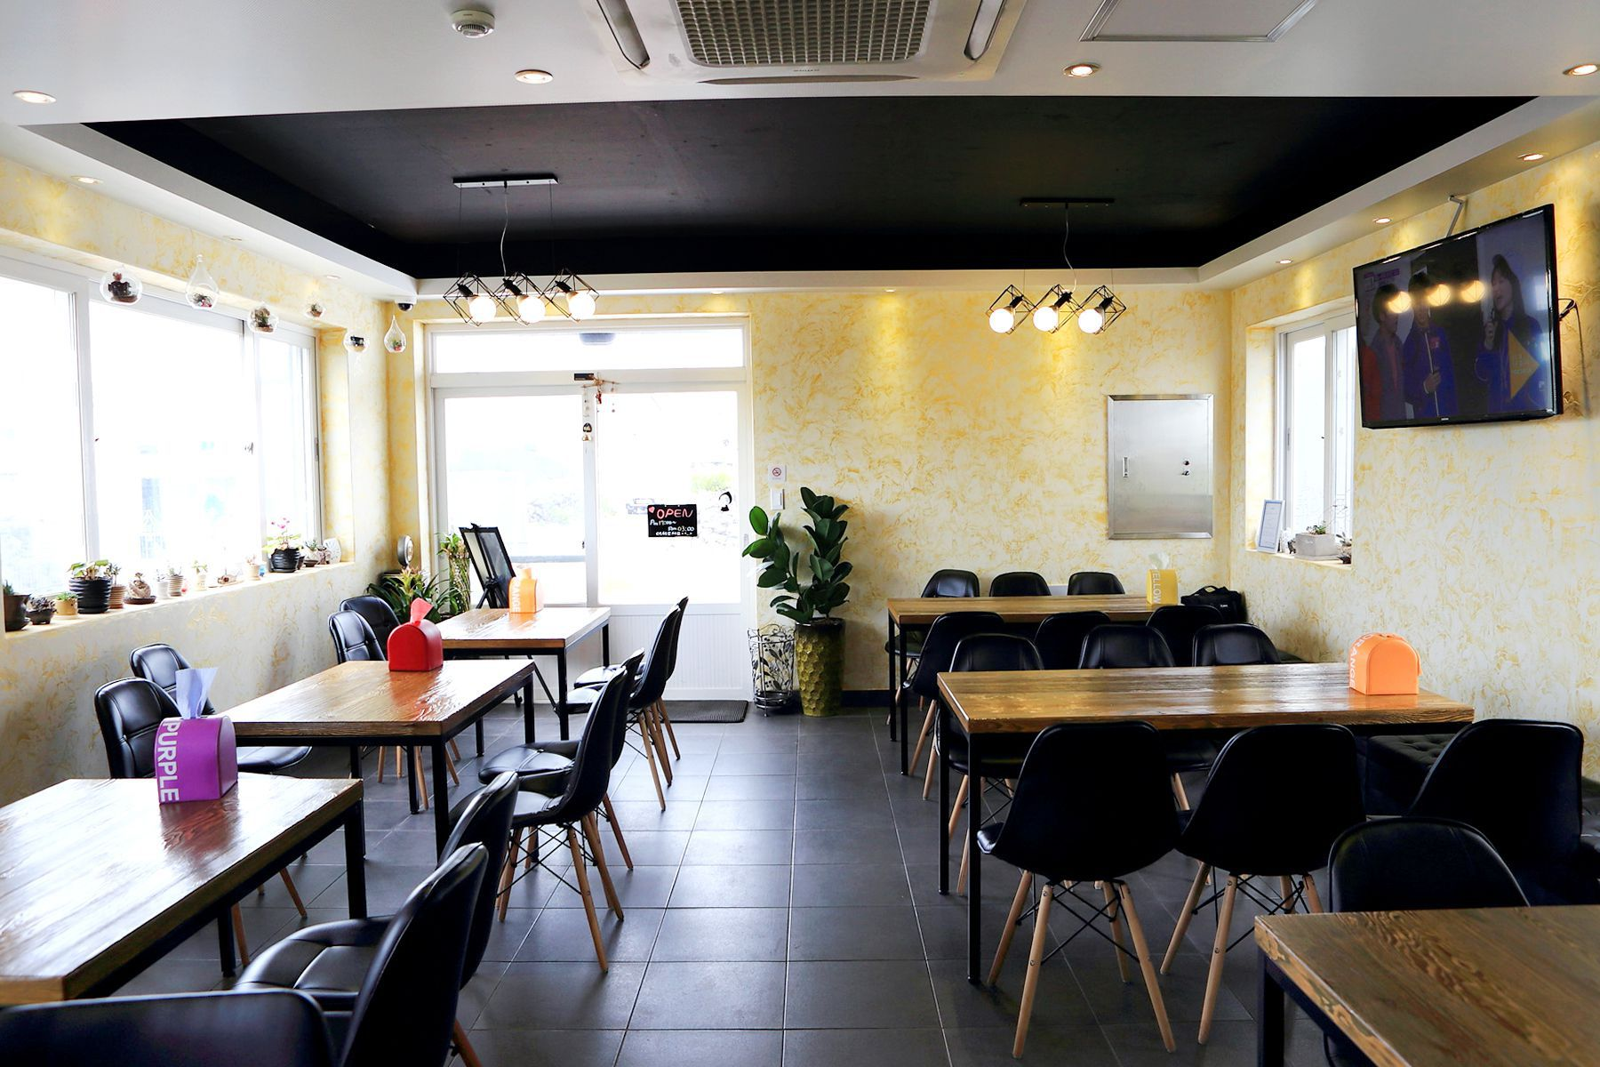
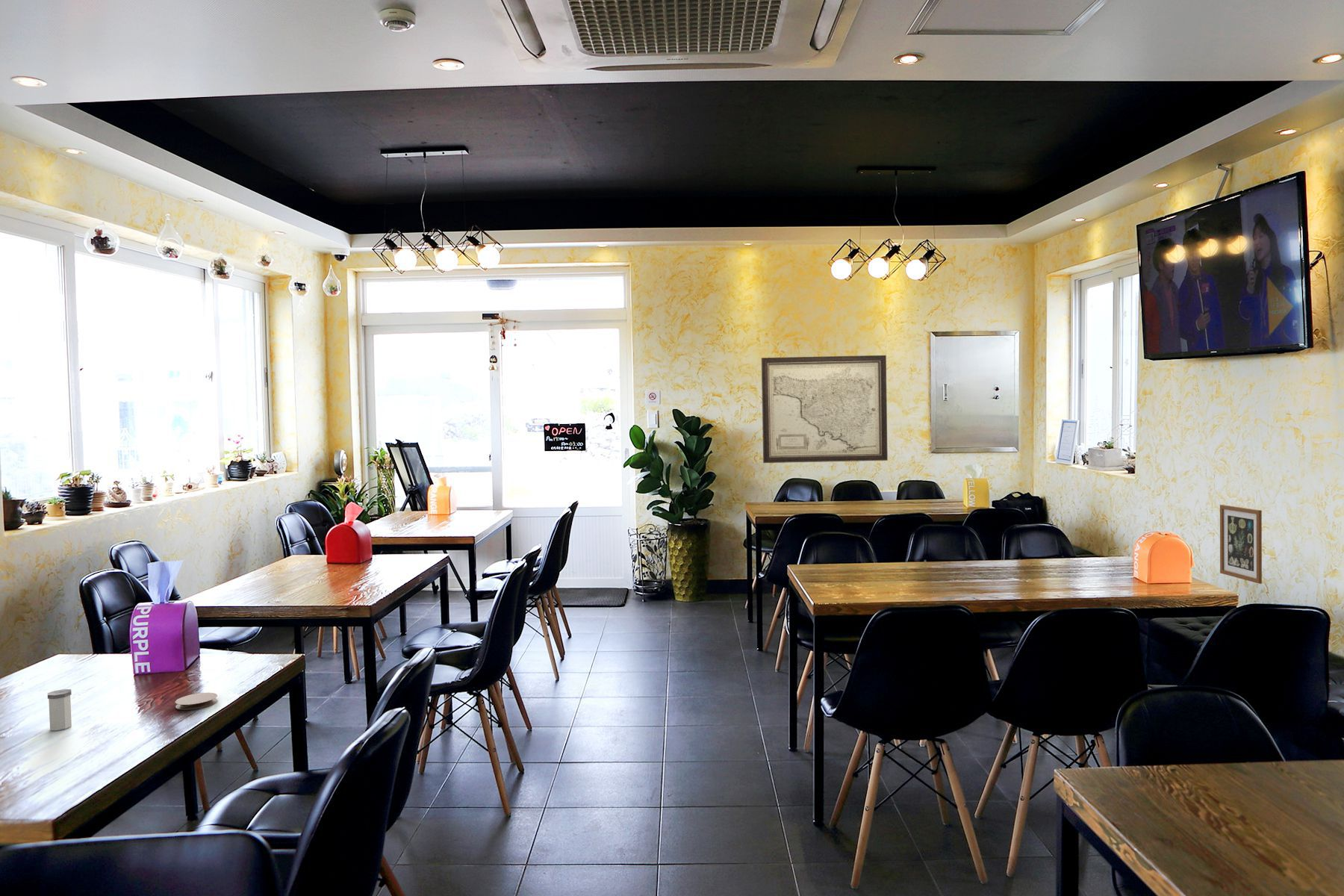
+ wall art (1239, 543)
+ salt shaker (60, 709)
+ wall art (824, 409)
+ coaster (196, 700)
